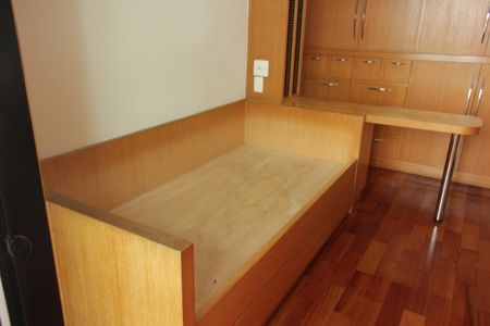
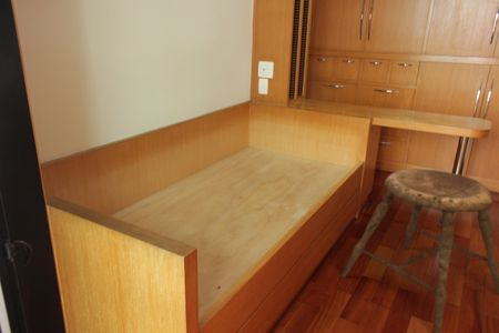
+ stool (427, 235)
